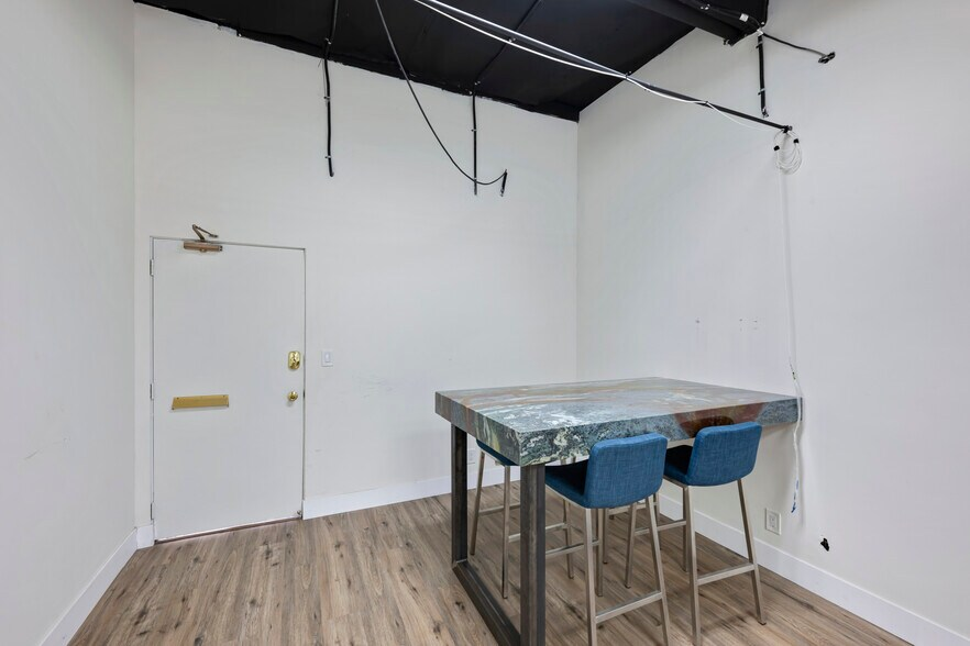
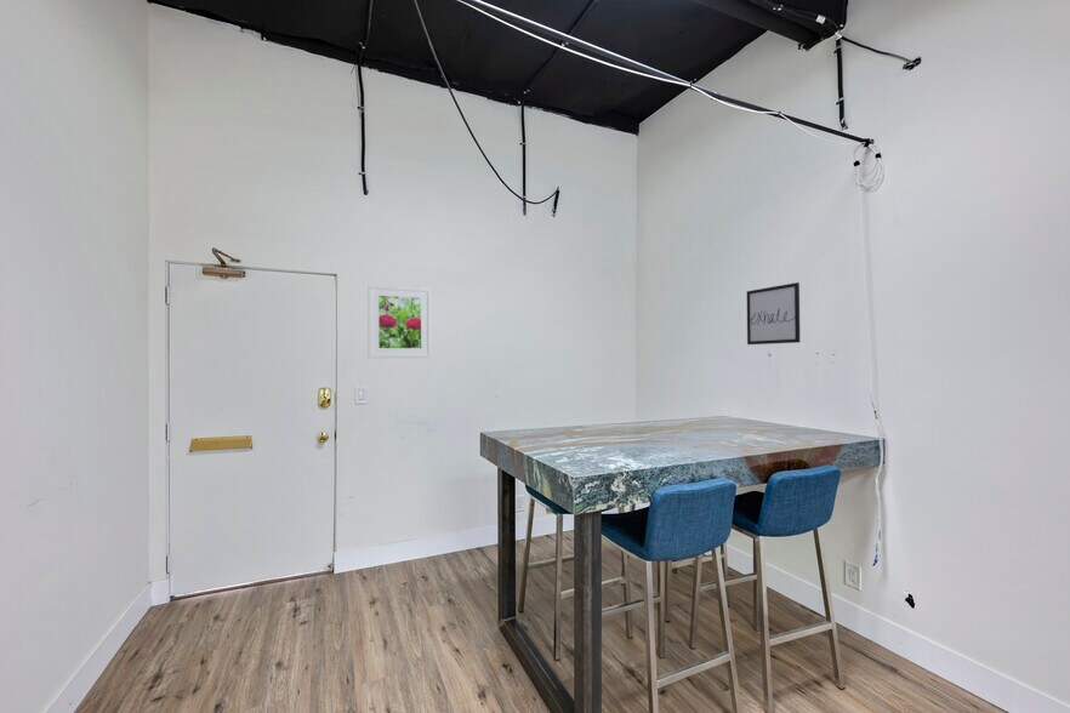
+ wall art (772, 315)
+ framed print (399, 321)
